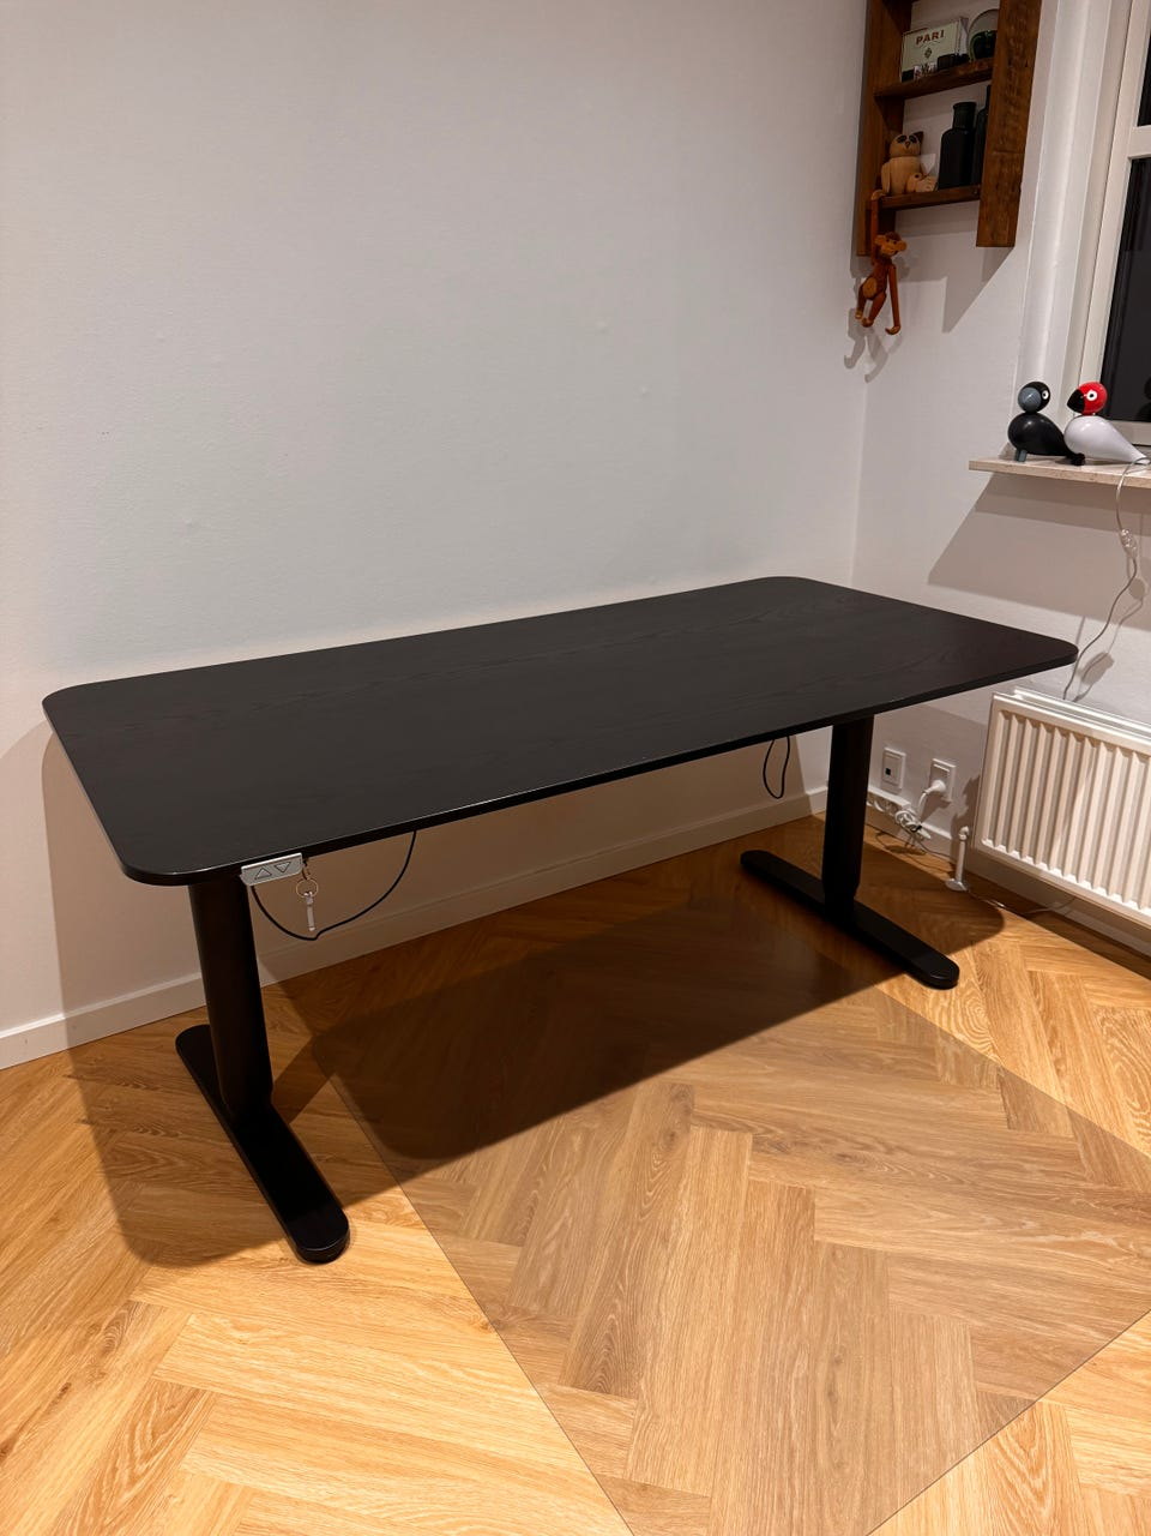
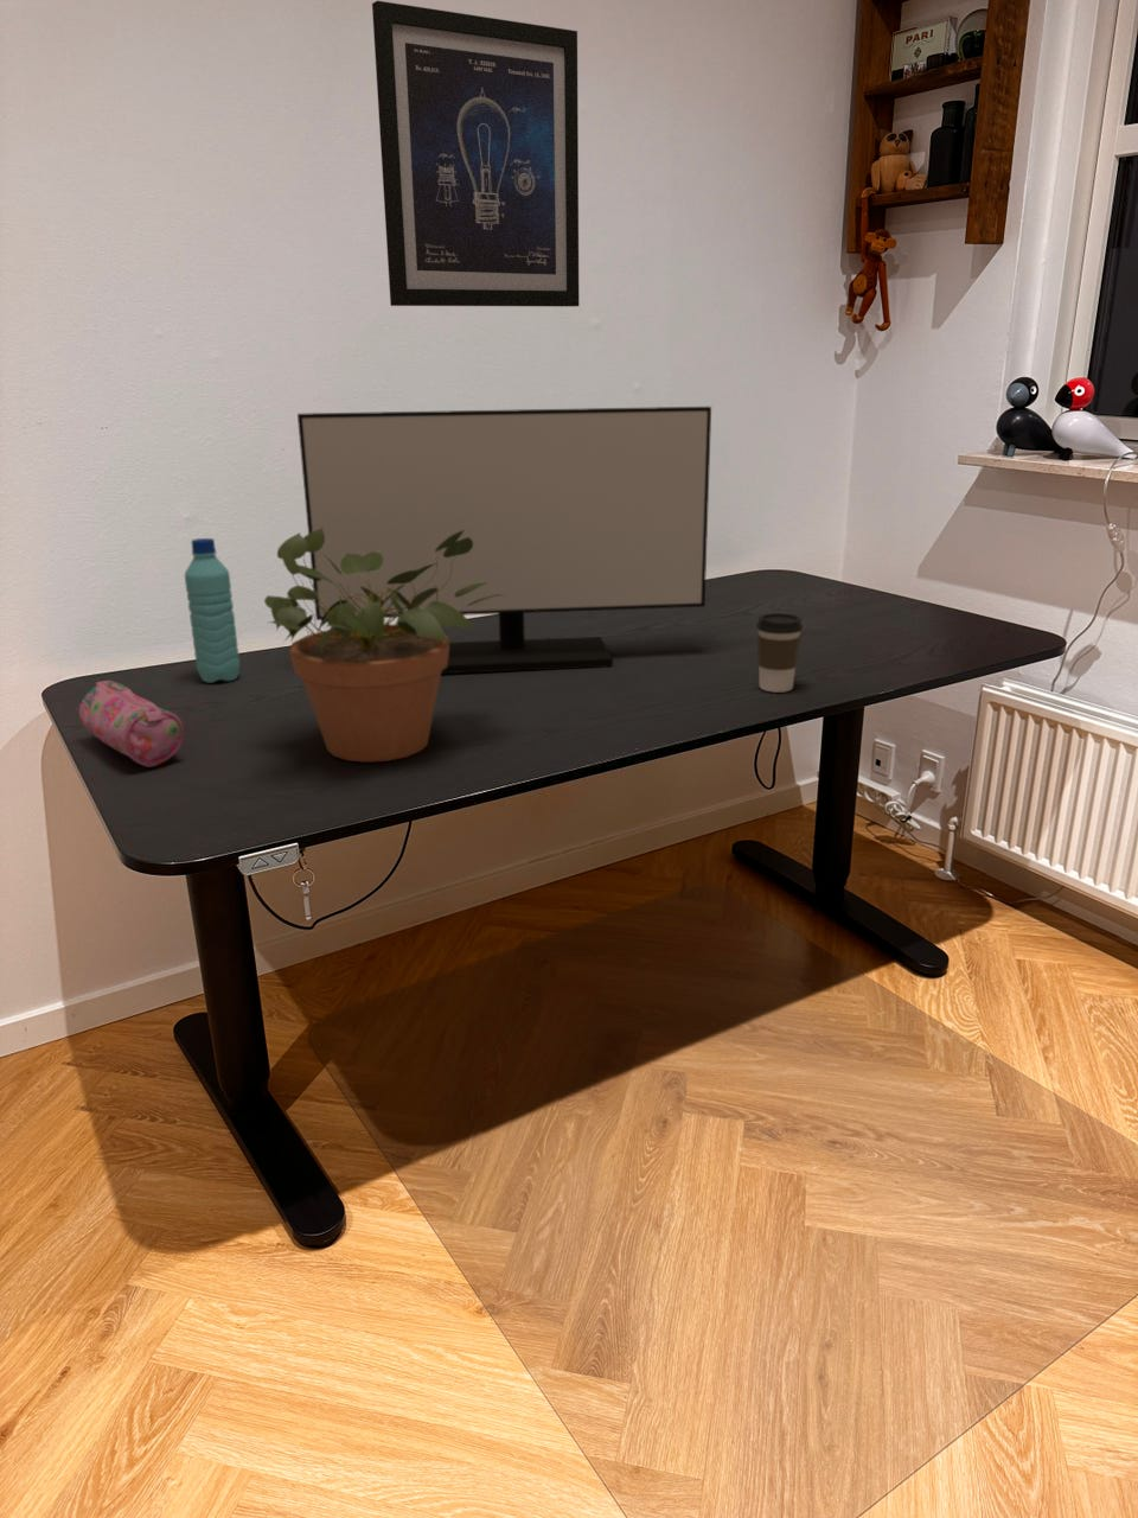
+ coffee cup (778, 653)
+ monitor (509, 538)
+ water bottle (212, 610)
+ potted plant (386, 641)
+ pencil case (128, 721)
+ wall art (484, 167)
